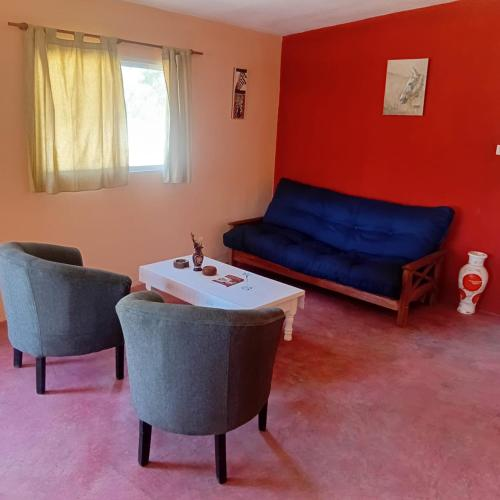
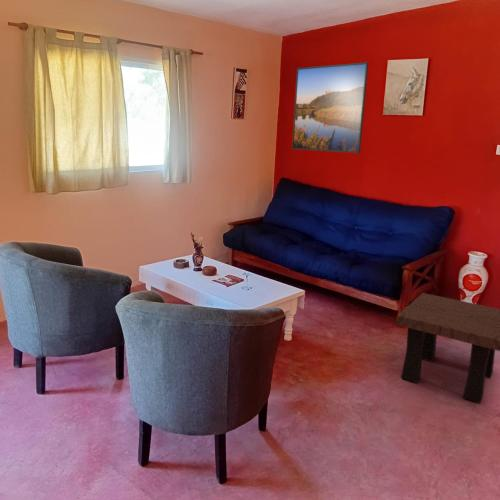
+ side table (454, 339)
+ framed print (327, 109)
